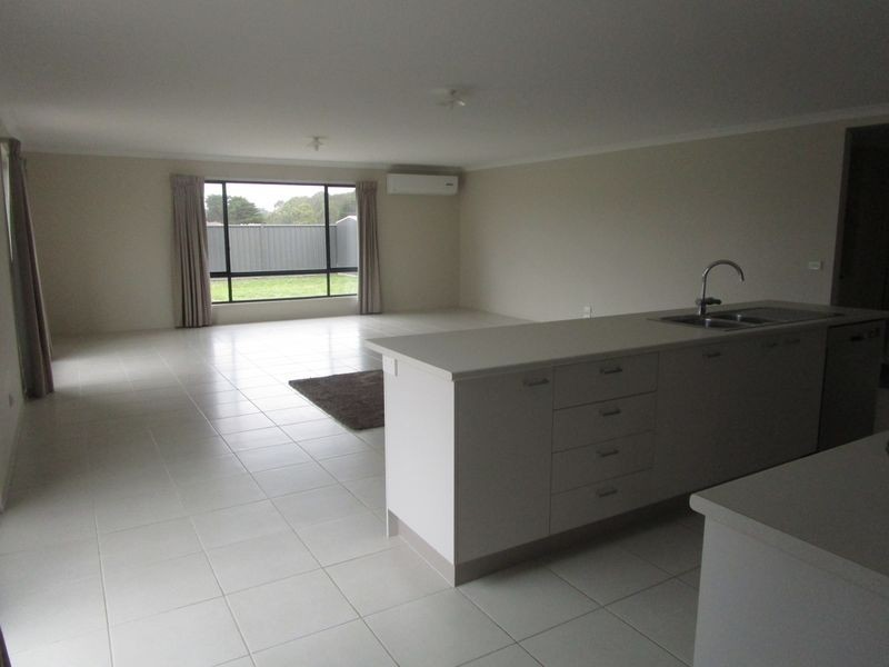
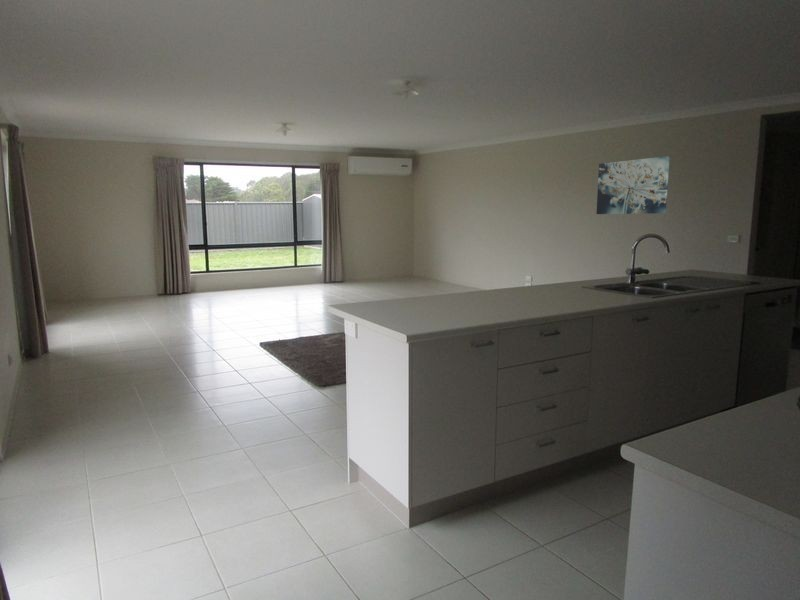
+ wall art (630, 187)
